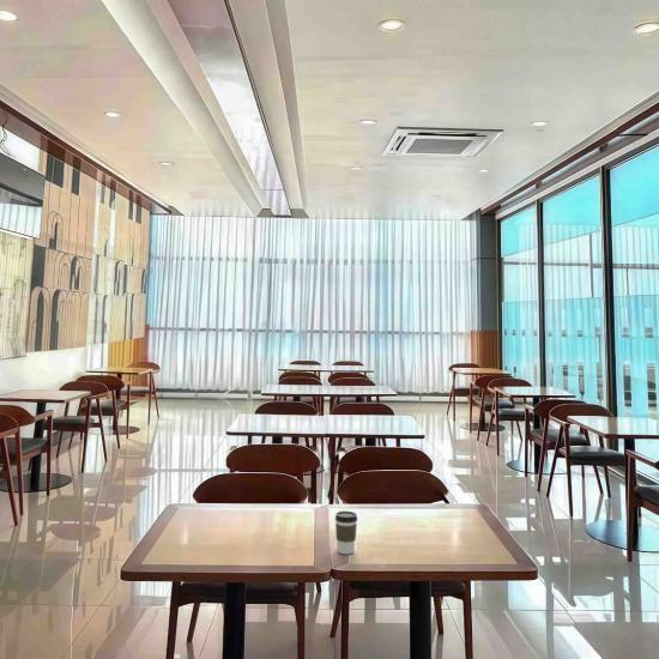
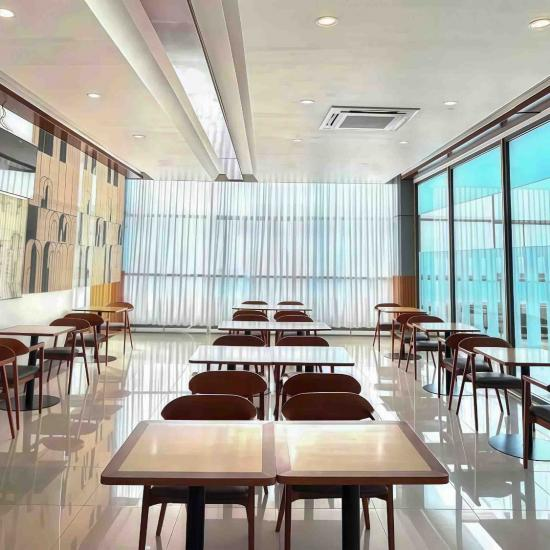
- coffee cup (345, 532)
